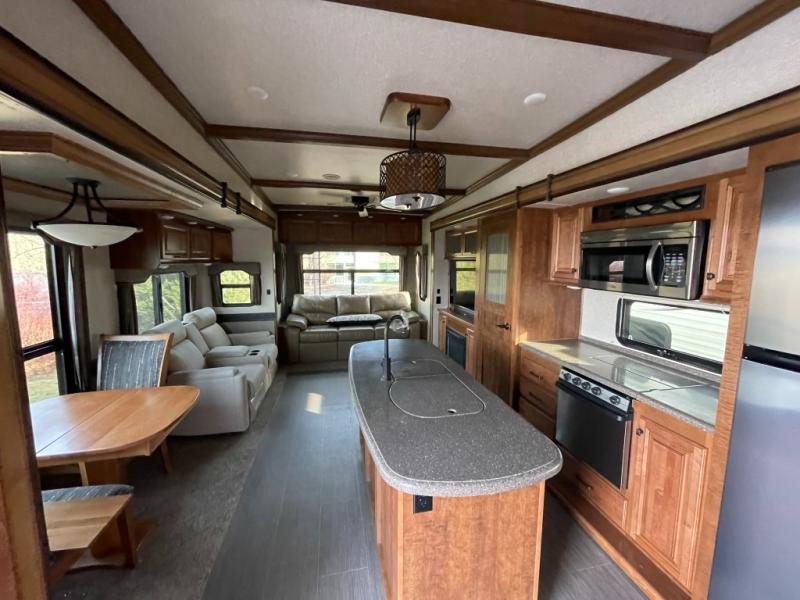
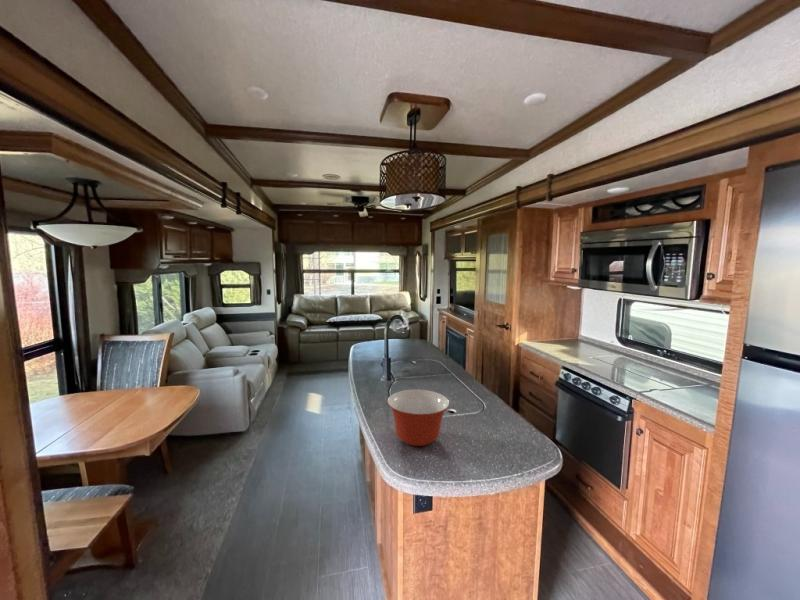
+ mixing bowl (417, 419)
